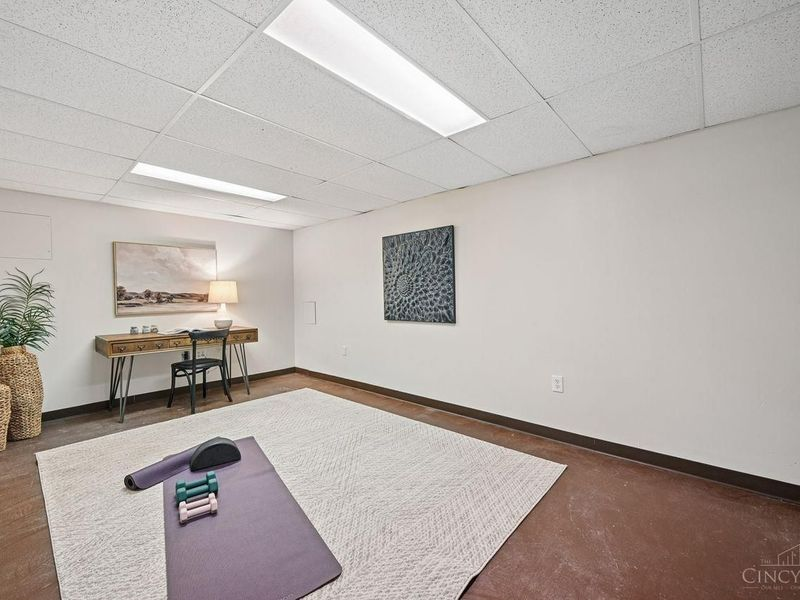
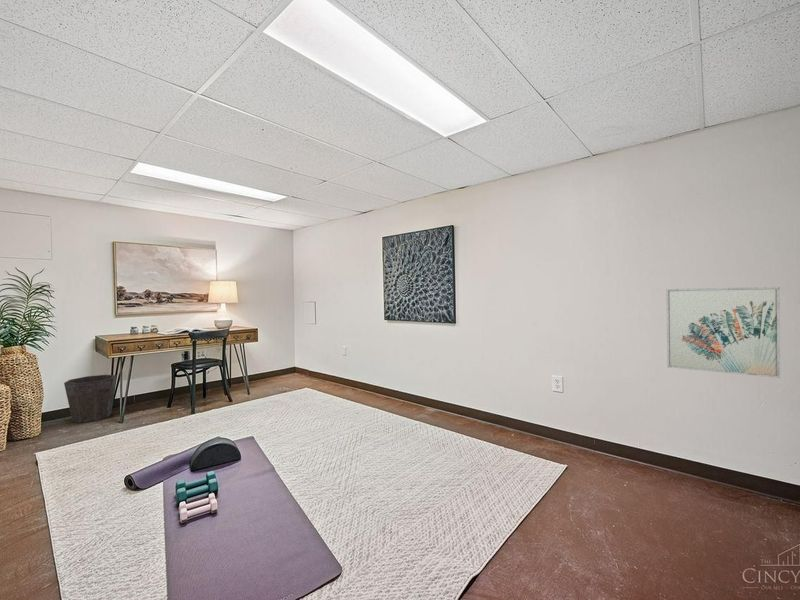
+ waste bin (91, 398)
+ wall art (718, 330)
